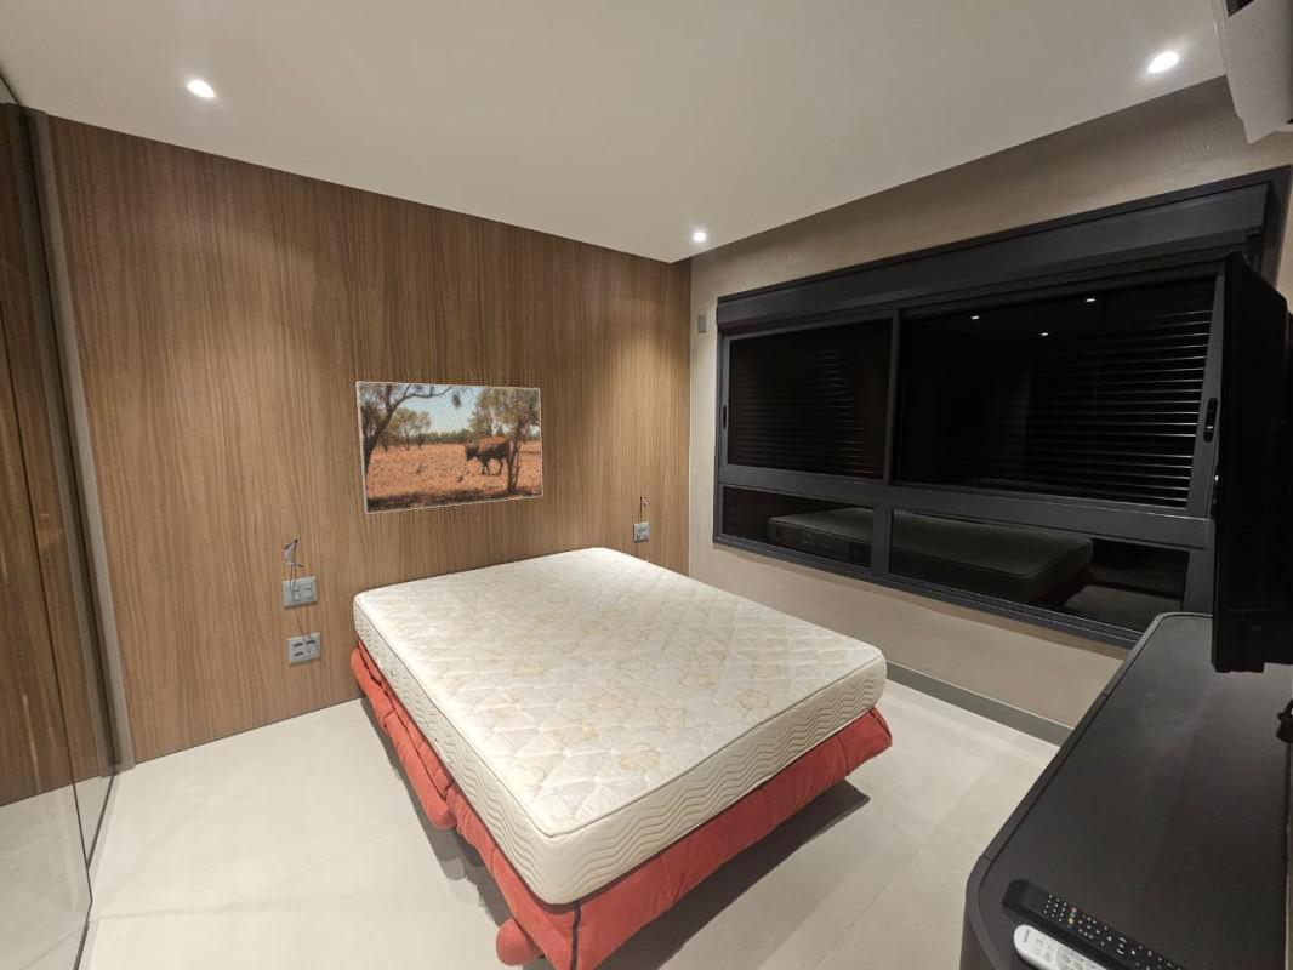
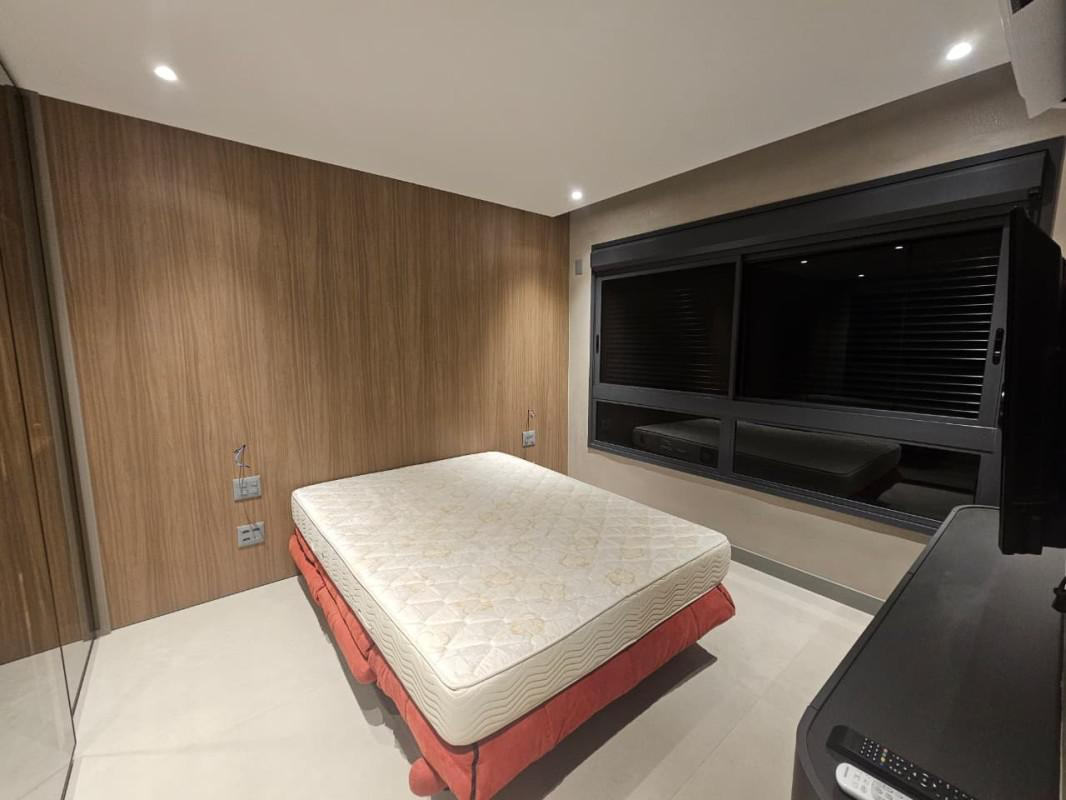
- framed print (460, 445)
